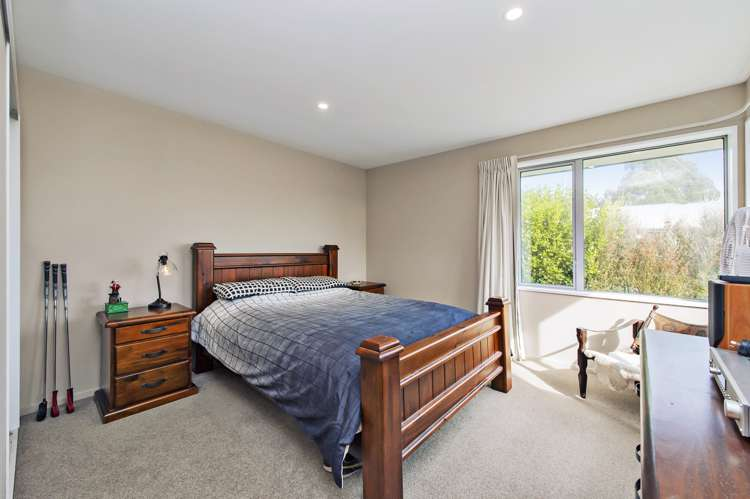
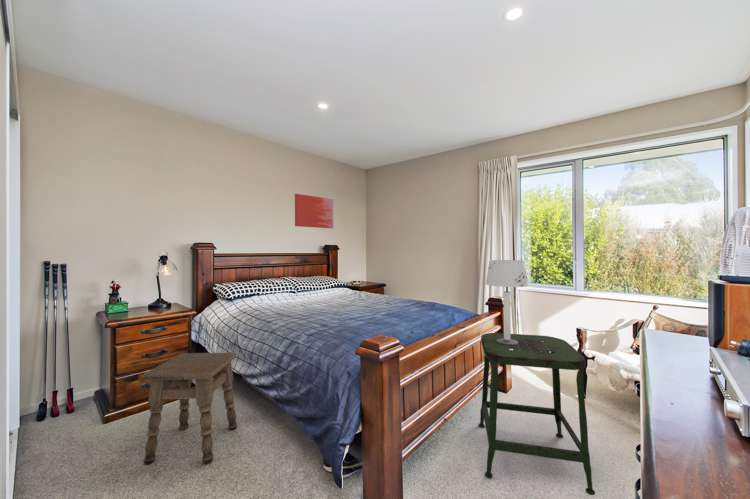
+ table lamp (506, 300)
+ side table (196, 403)
+ wall art (315, 212)
+ stool (526, 405)
